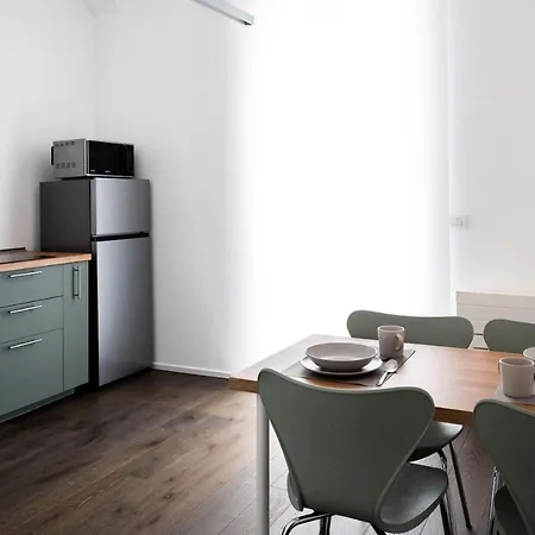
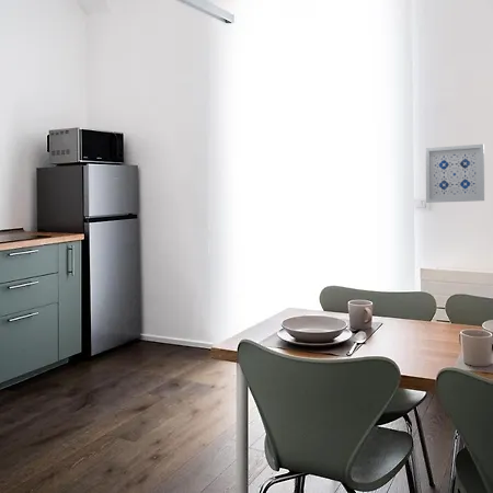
+ wall art (455, 173)
